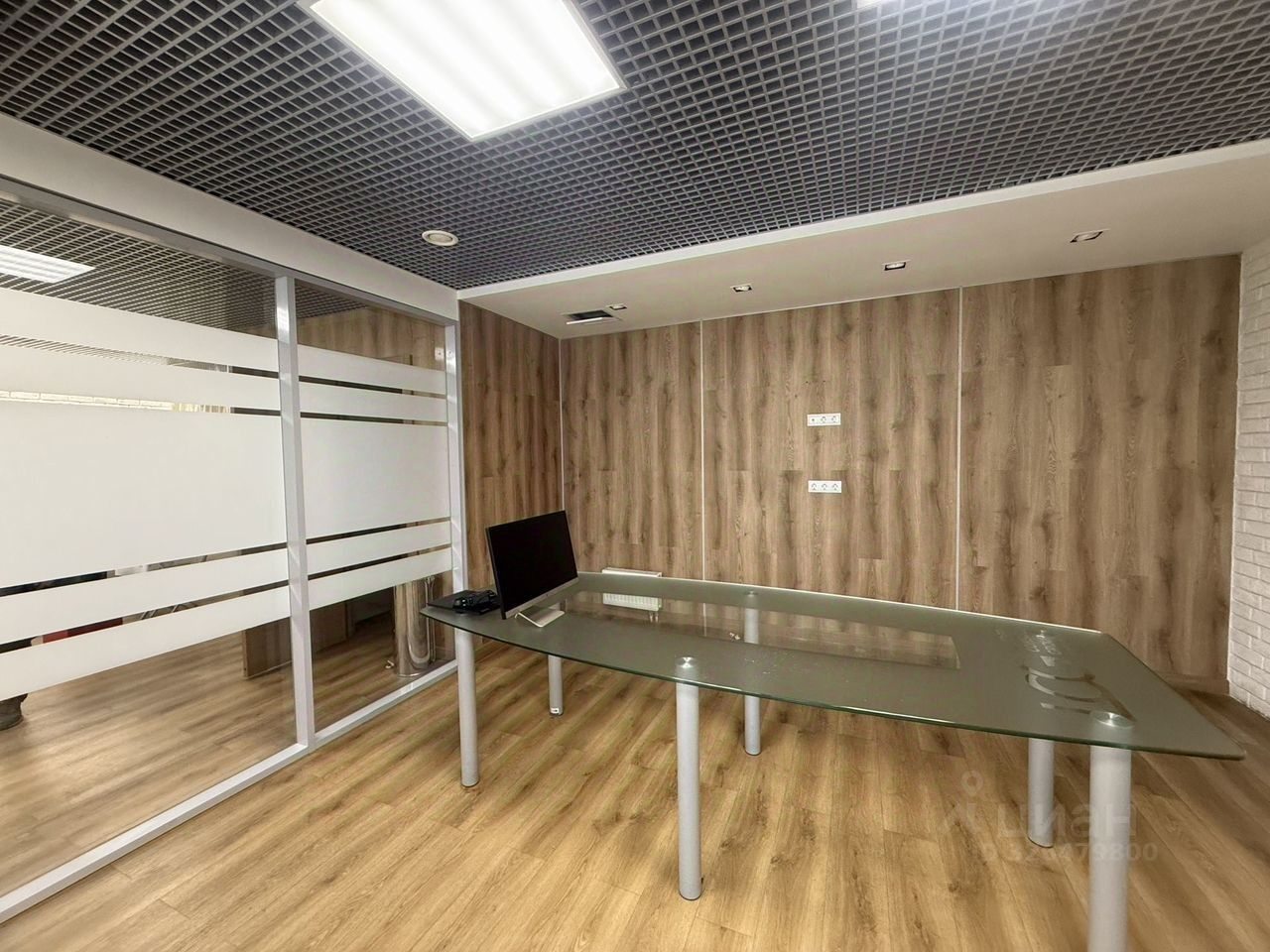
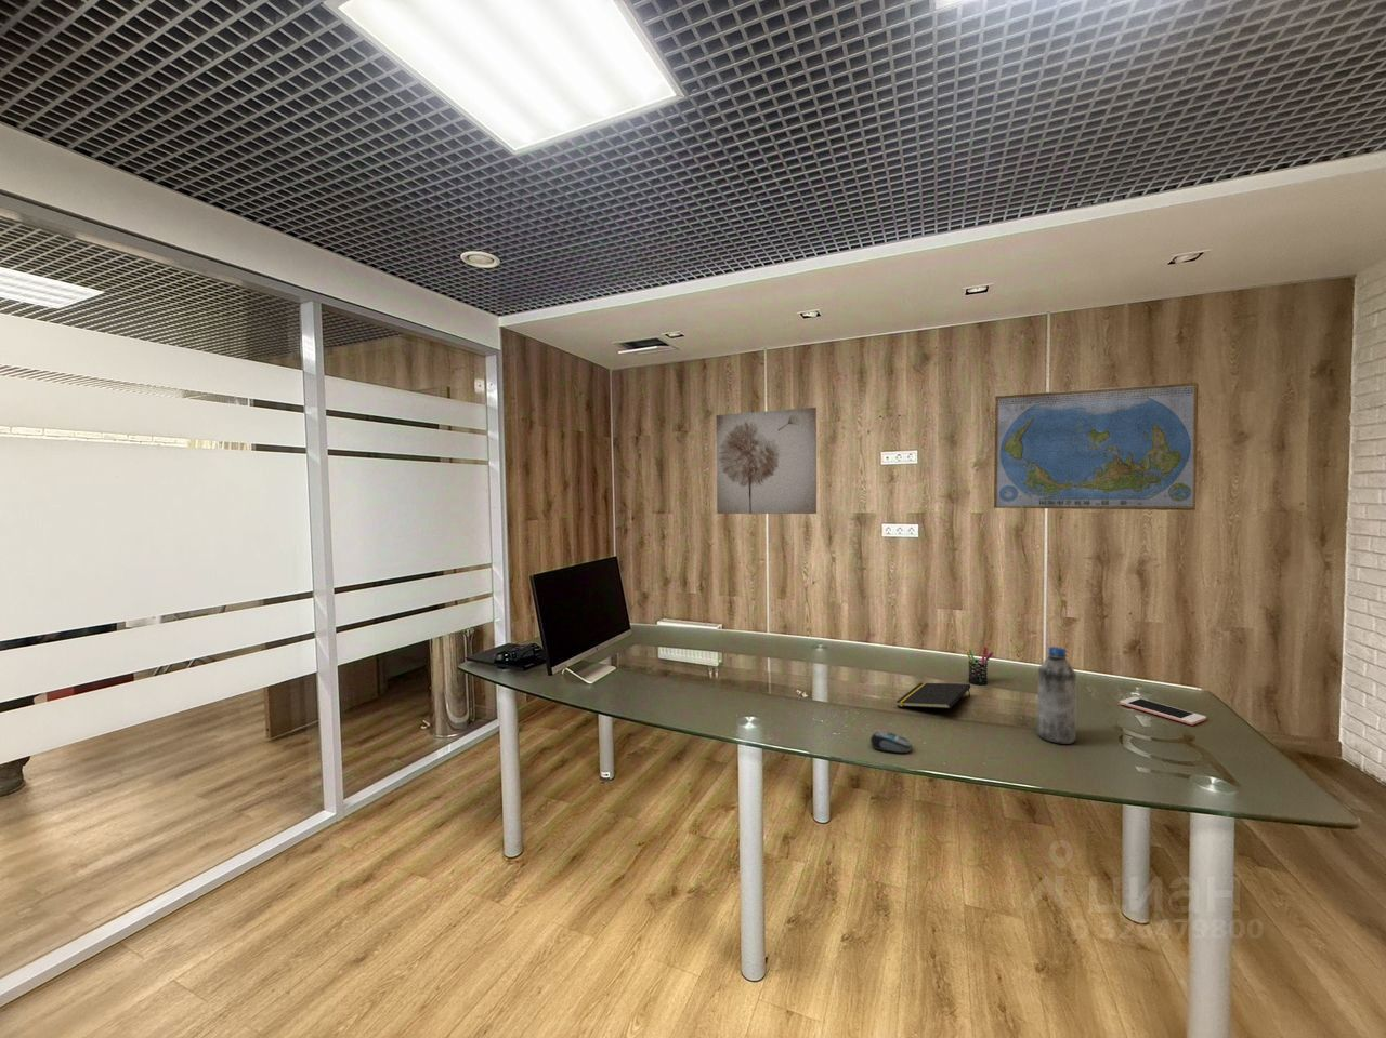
+ notepad (933, 695)
+ pen holder (977, 664)
+ world map (1089, 449)
+ water bottle (1056, 693)
+ computer mouse (891, 739)
+ cell phone (1161, 710)
+ wall art (764, 462)
